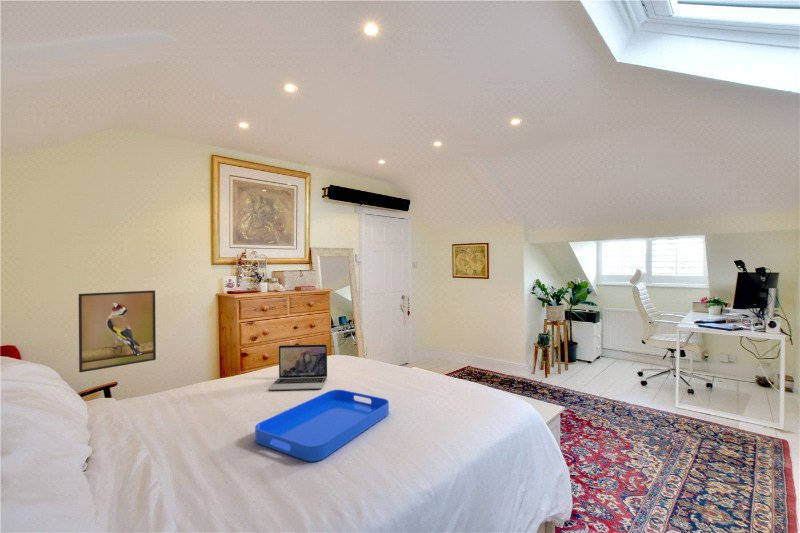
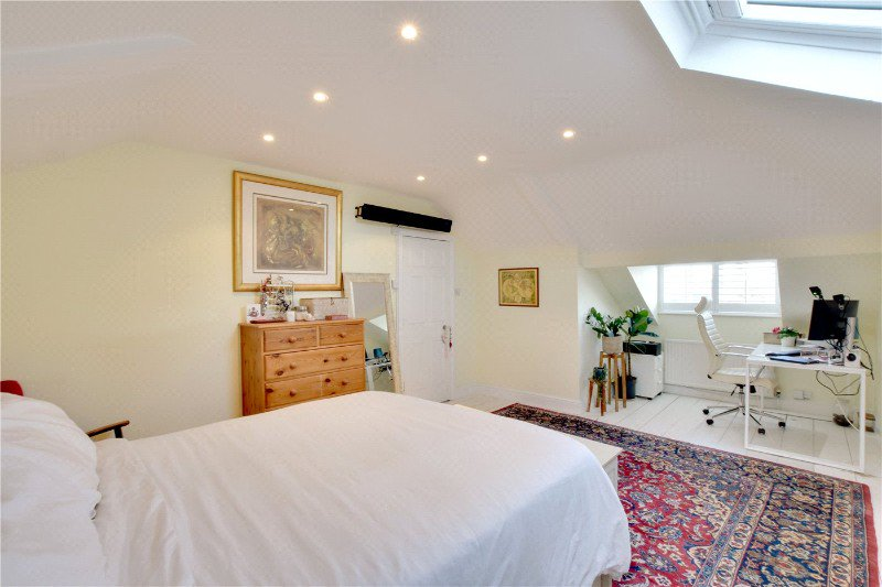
- serving tray (327, 418)
- laptop (299, 366)
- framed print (119, 328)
